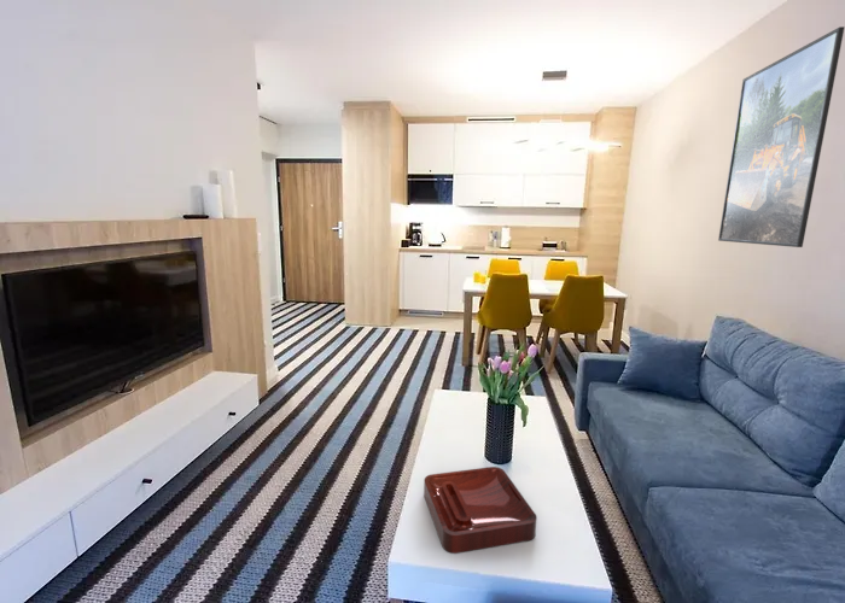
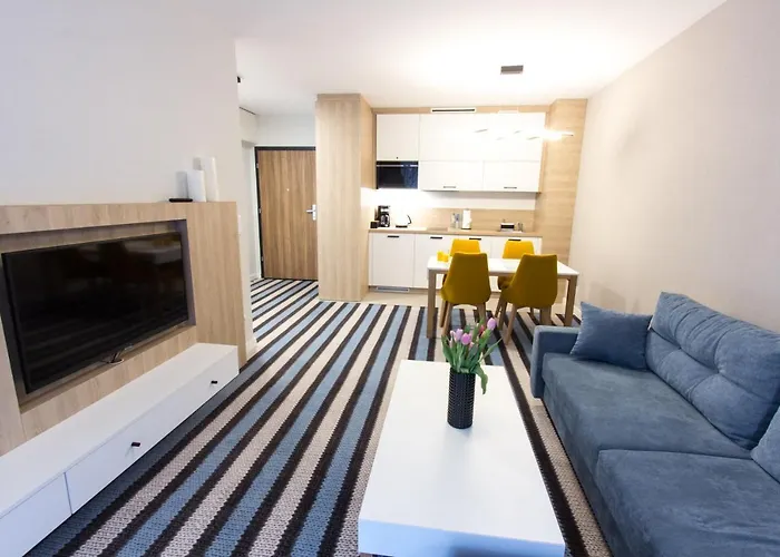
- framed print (769, 153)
- decorative tray (476, 504)
